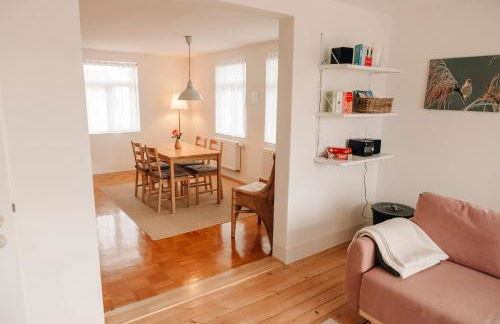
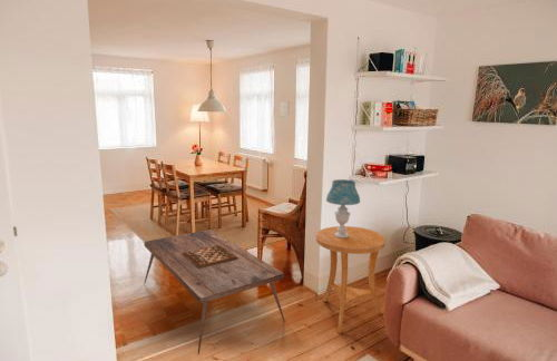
+ table lamp (342, 208)
+ side table (346, 275)
+ coffee table (206, 275)
